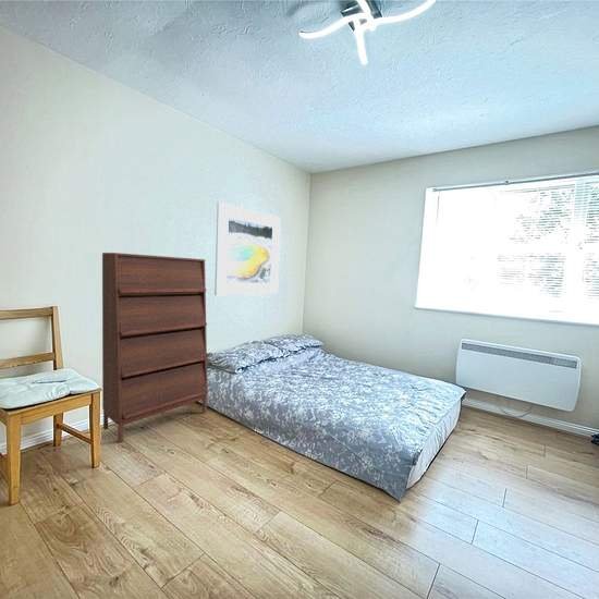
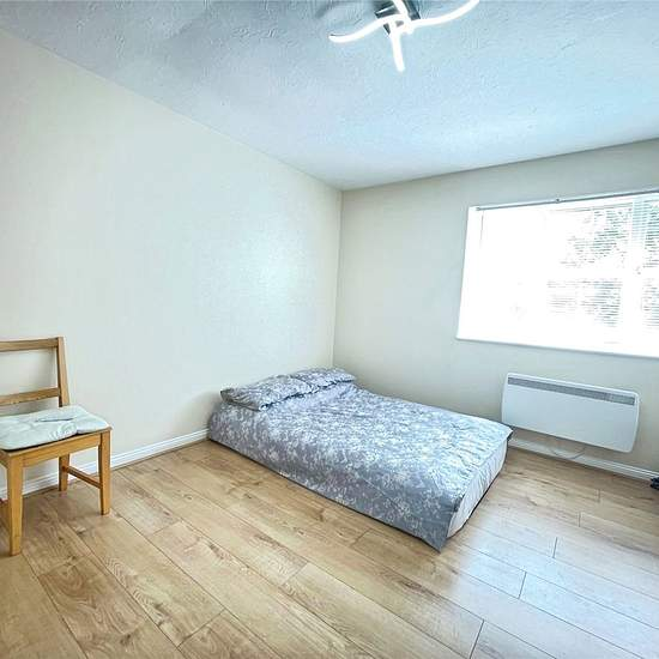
- shoe cabinet (160, 340)
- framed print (250, 253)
